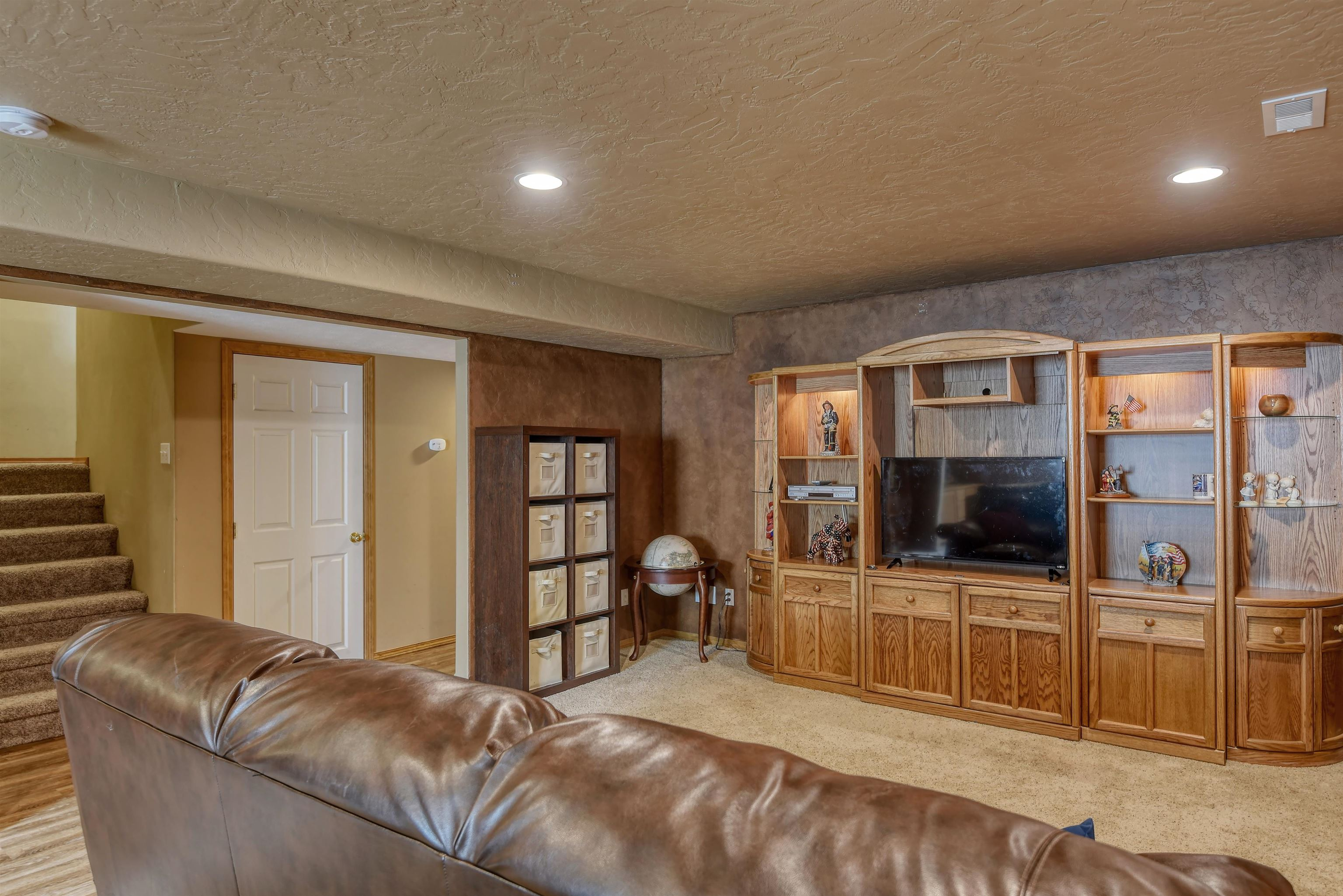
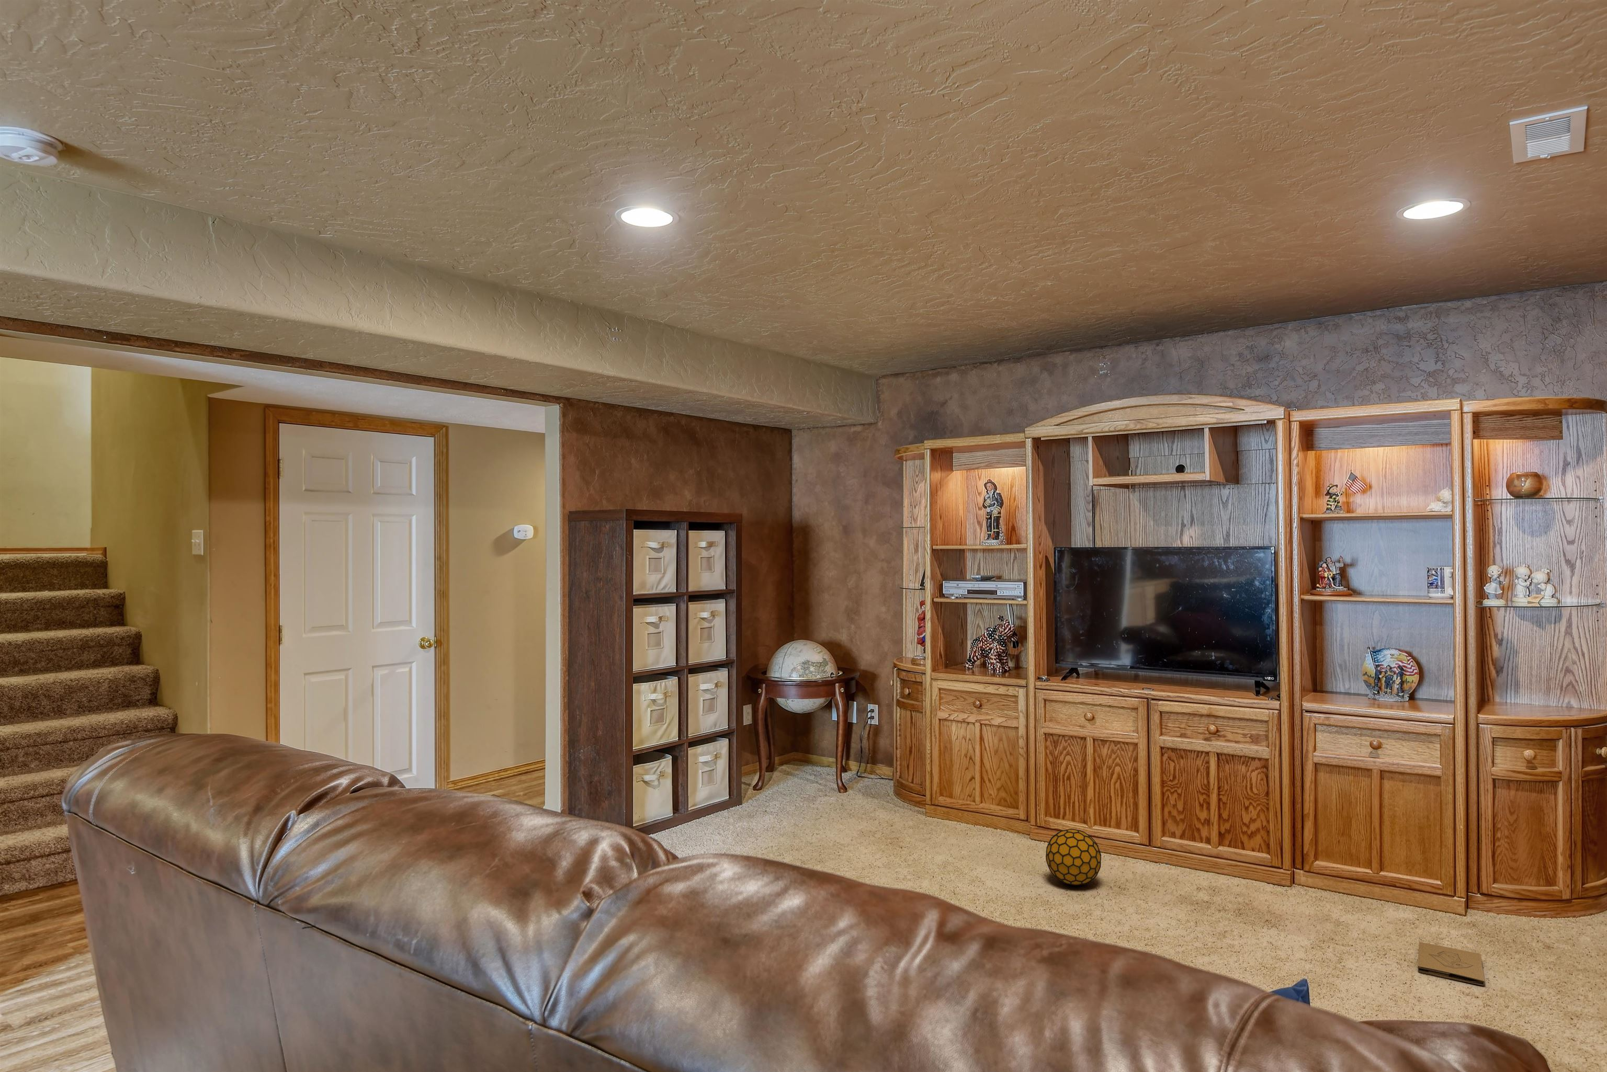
+ decorative ball (1073, 857)
+ box (1450, 963)
